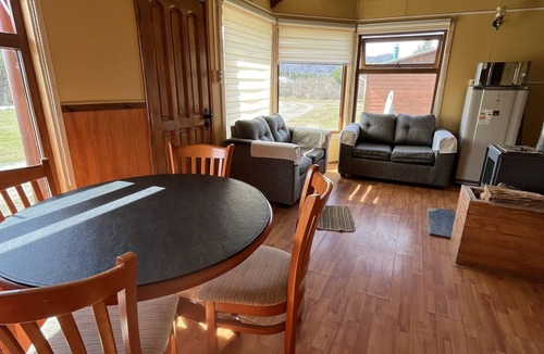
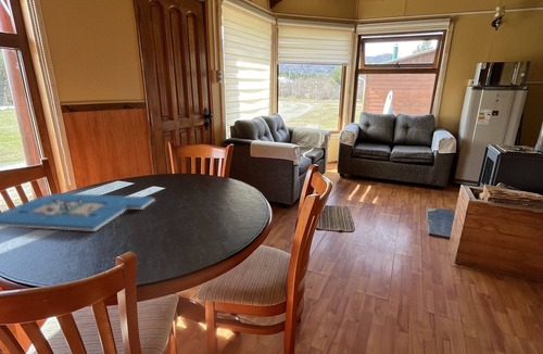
+ board game (75, 206)
